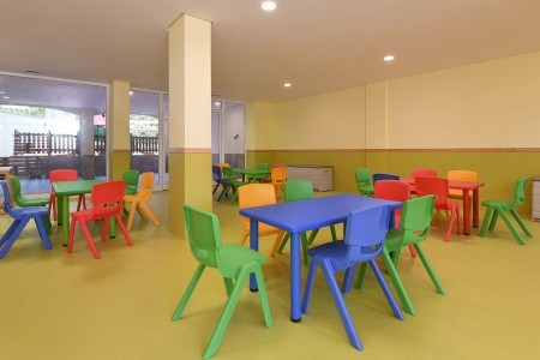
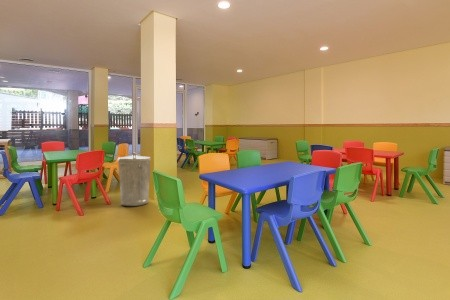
+ trash can (134, 178)
